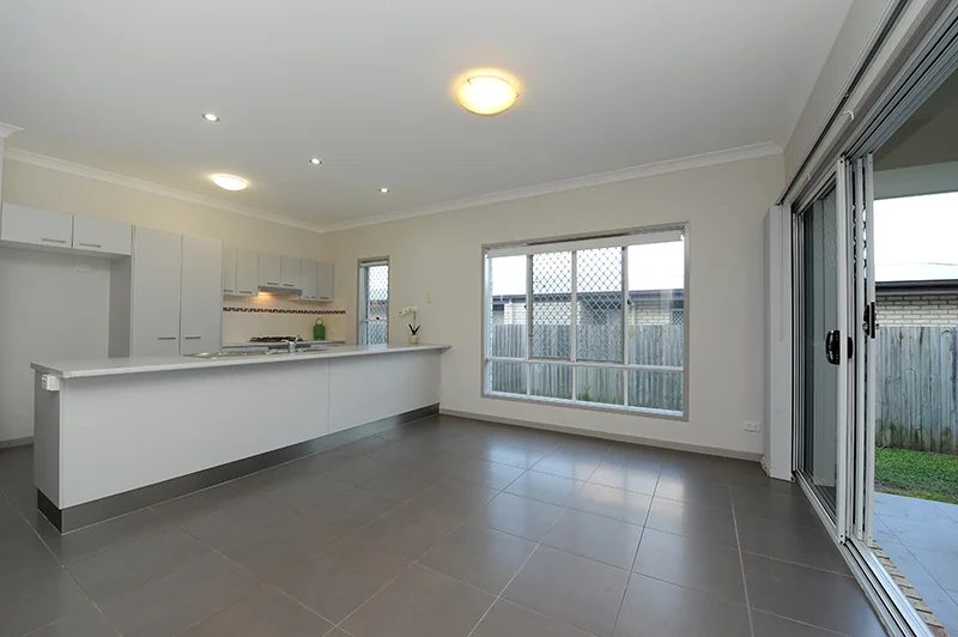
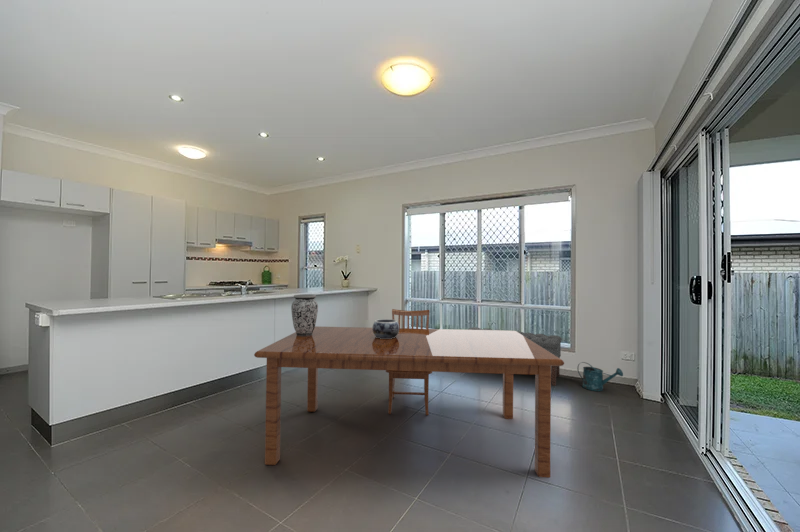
+ watering can (599, 377)
+ decorative bowl (385, 328)
+ vase (304, 314)
+ dining table (408, 371)
+ bench (523, 335)
